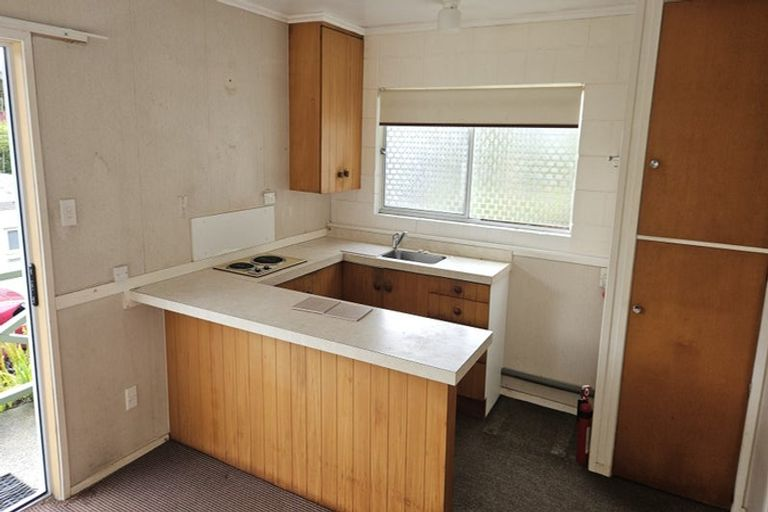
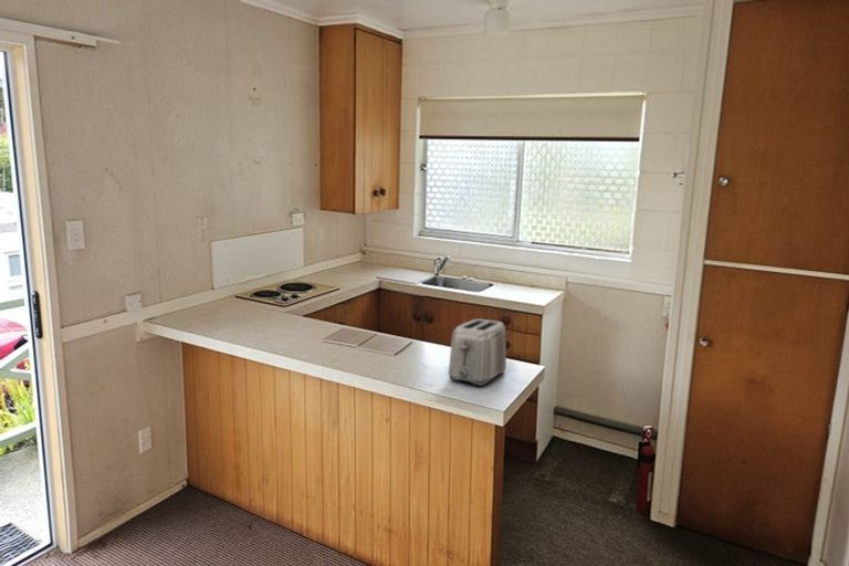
+ toaster (480, 349)
